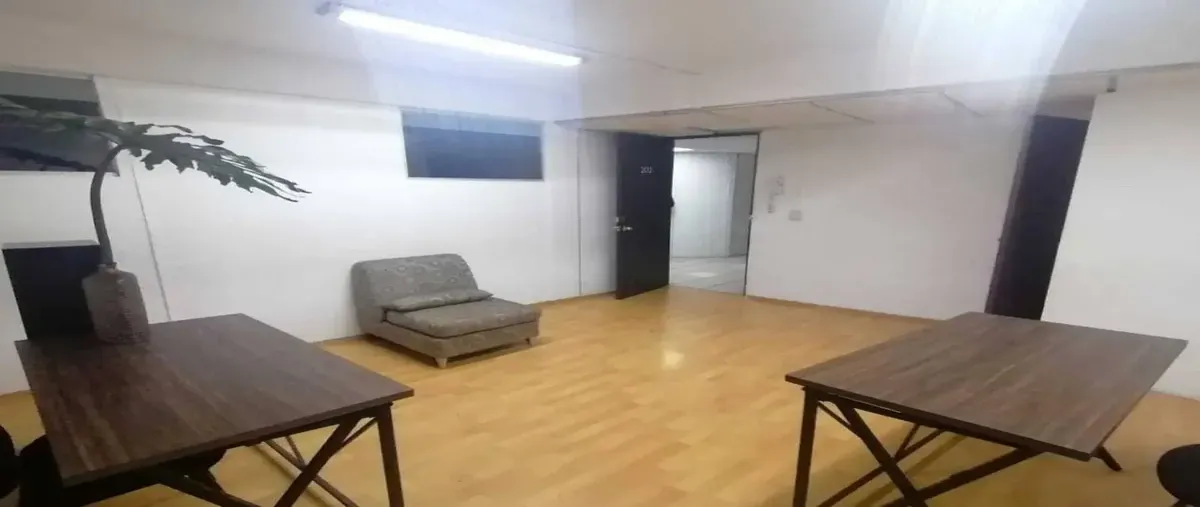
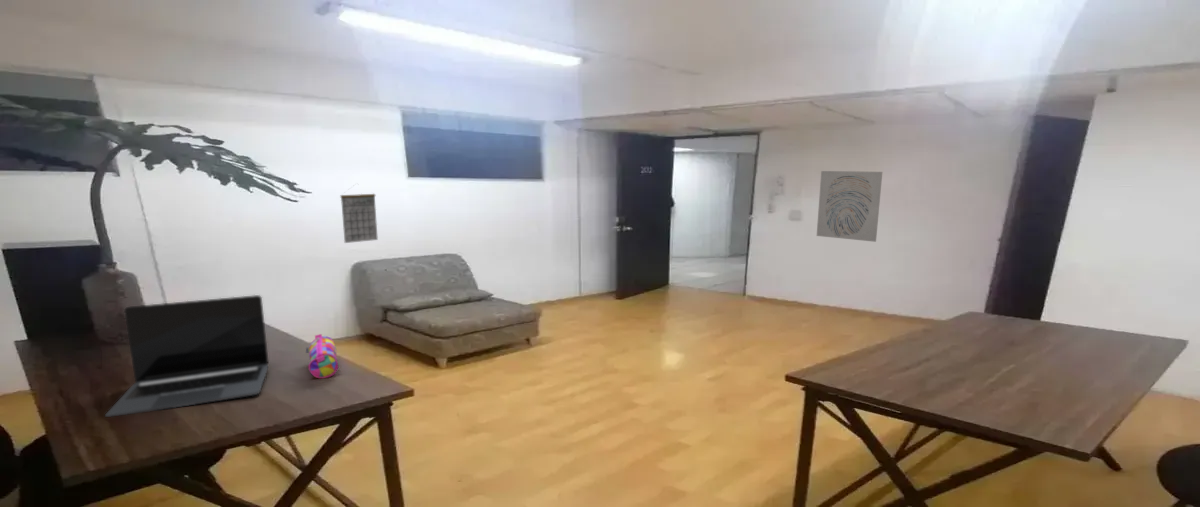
+ wall art (847, 205)
+ laptop (191, 351)
+ pencil case (322, 355)
+ calendar (359, 212)
